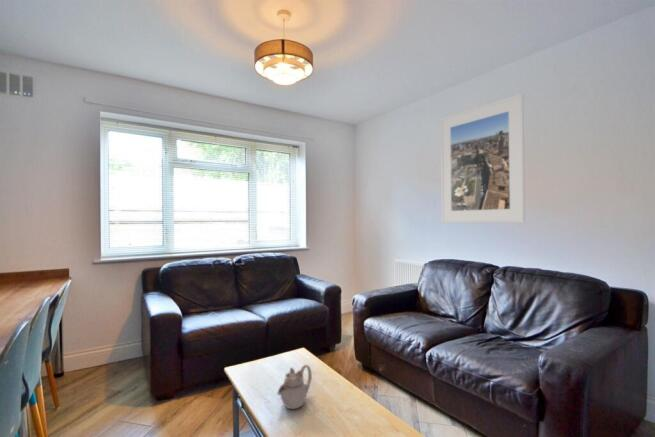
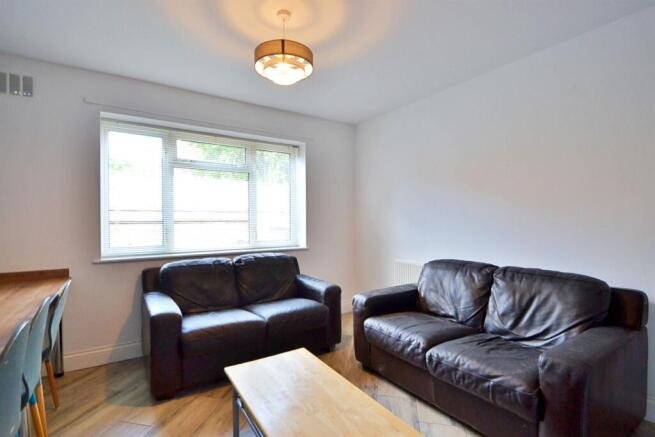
- teapot (295, 386)
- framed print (478, 165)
